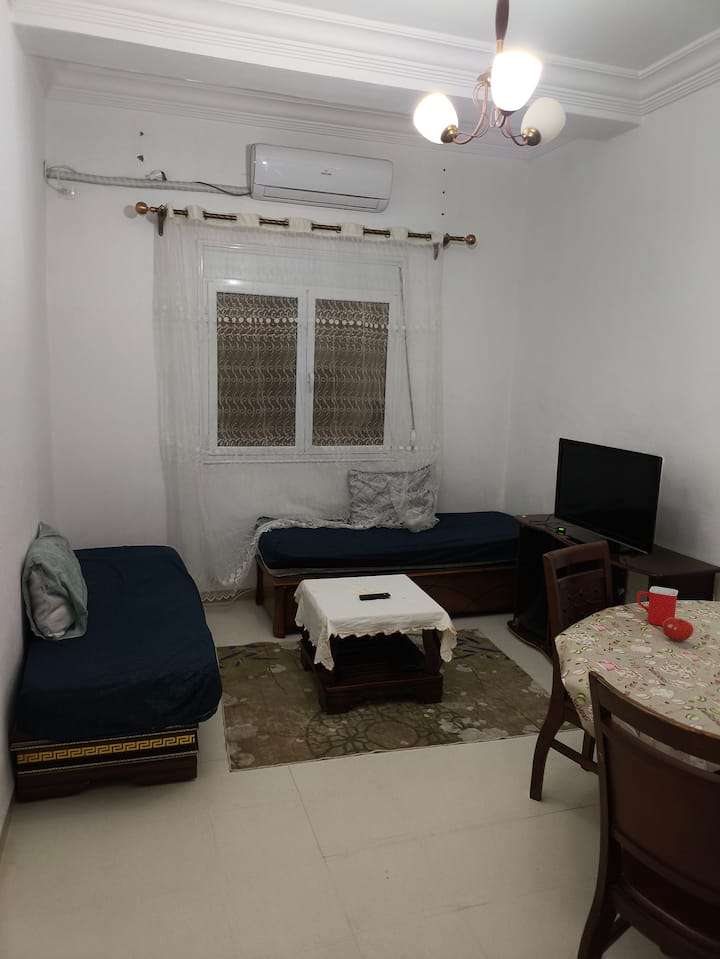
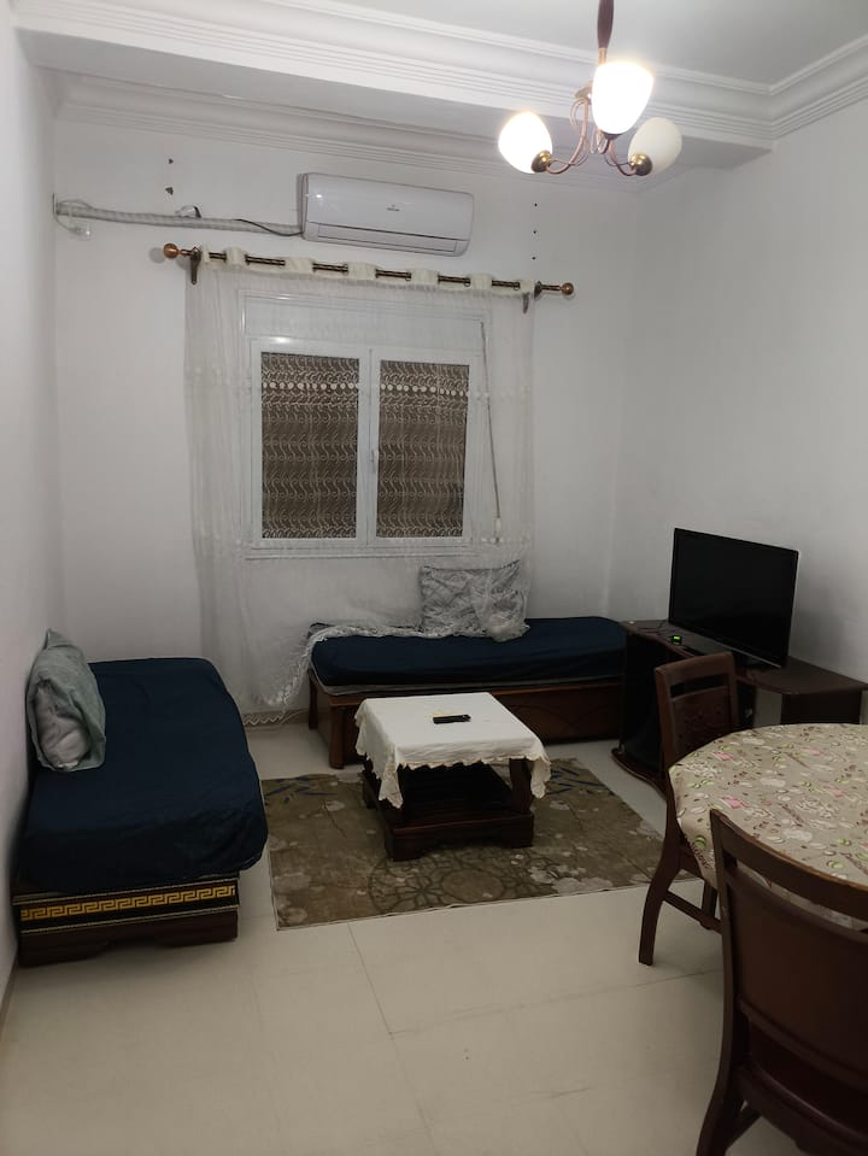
- fruit (677, 628)
- mug (656, 605)
